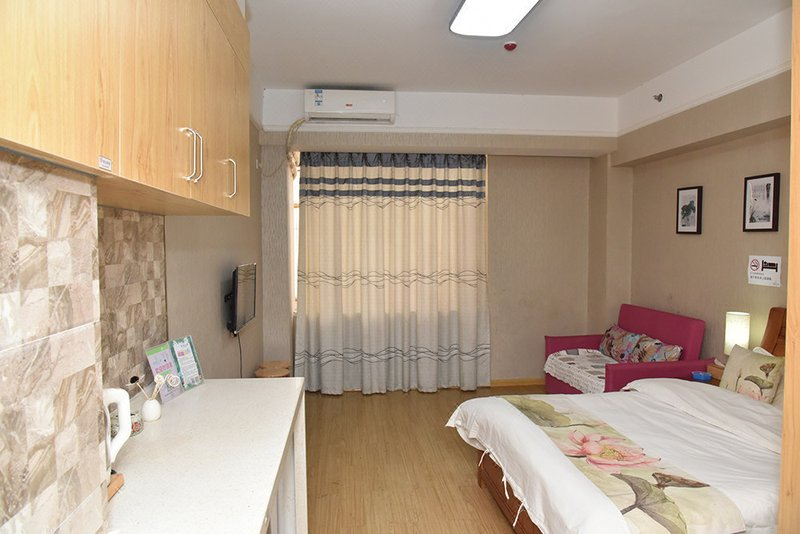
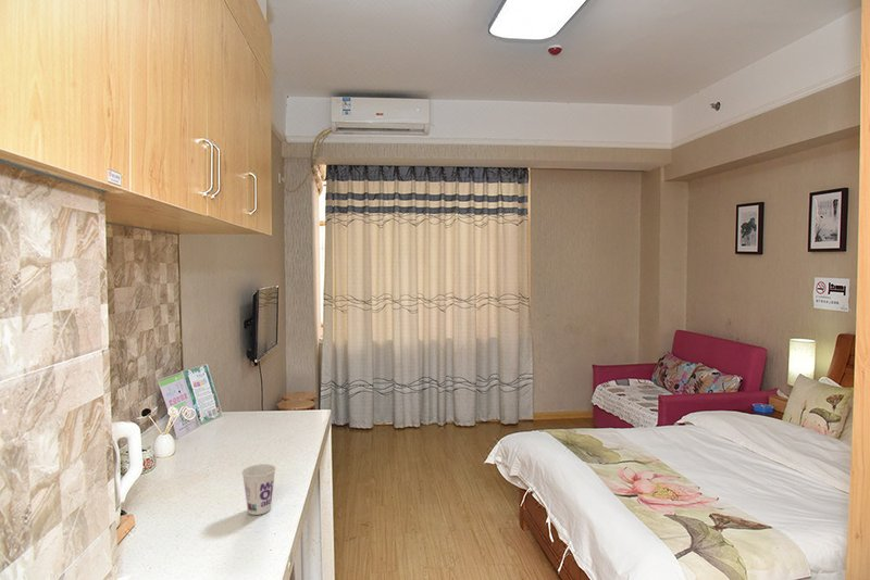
+ cup (259, 489)
